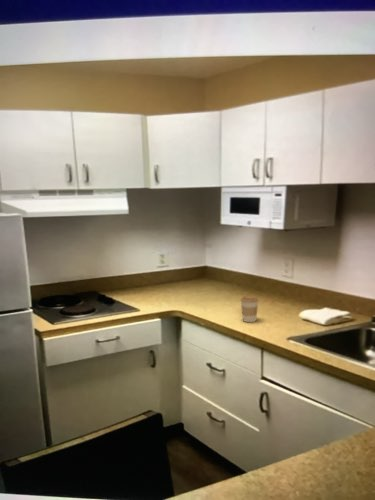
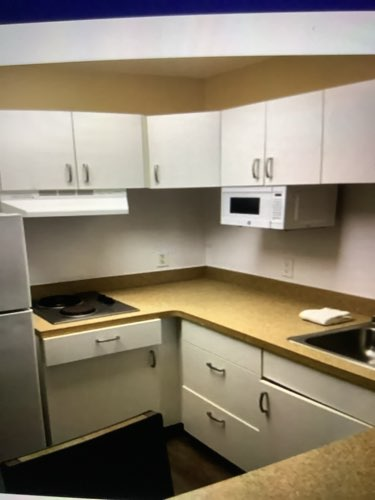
- coffee cup (249, 308)
